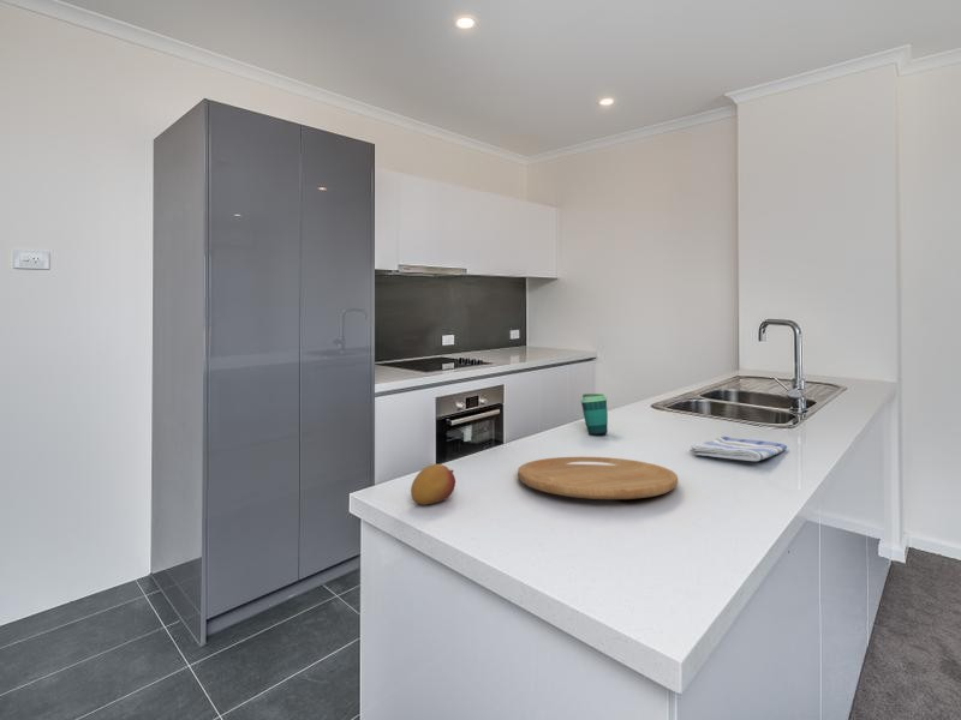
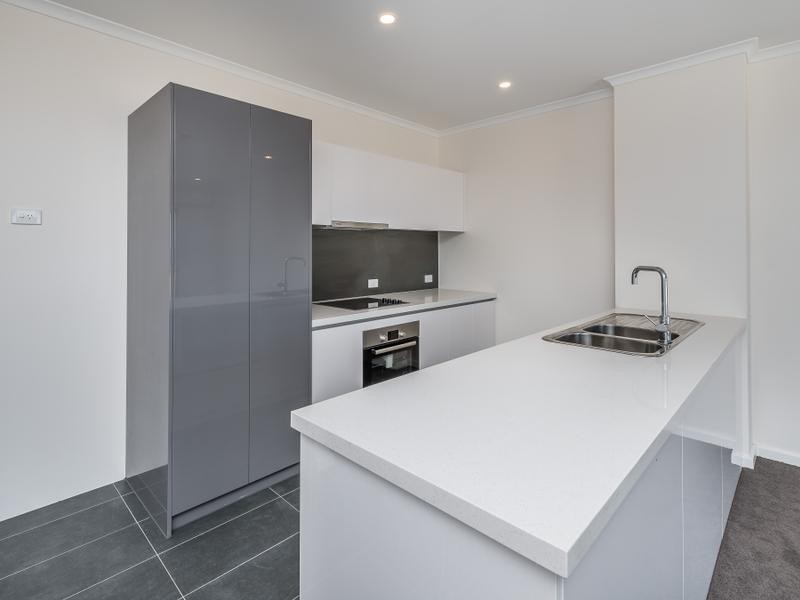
- cutting board (595, 475)
- fruit (434, 484)
- dish towel (739, 446)
- cup (593, 413)
